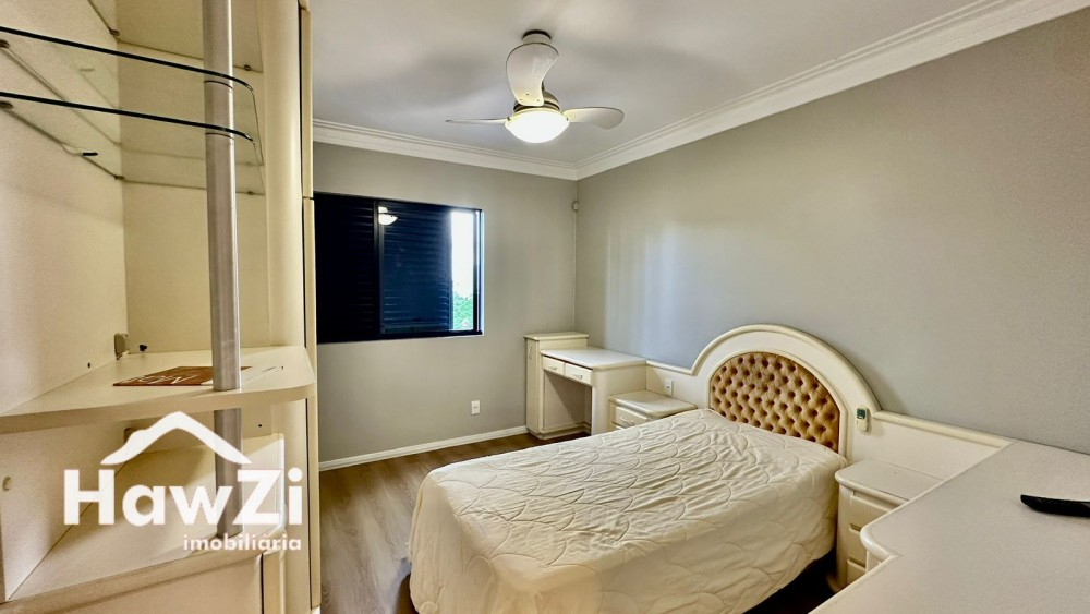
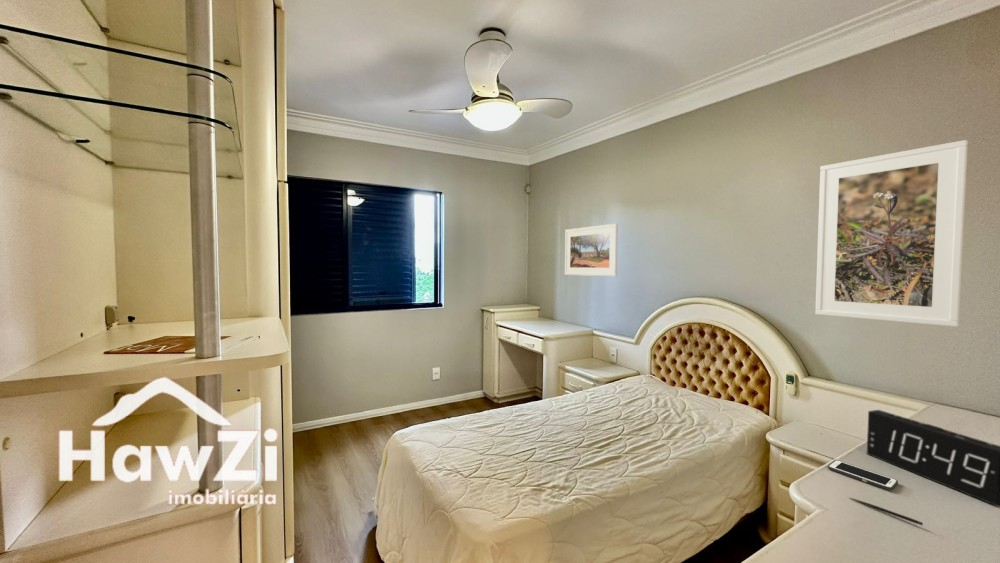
+ alarm clock (933, 450)
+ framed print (589, 251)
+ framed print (882, 237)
+ cell phone (861, 474)
+ pen (883, 509)
